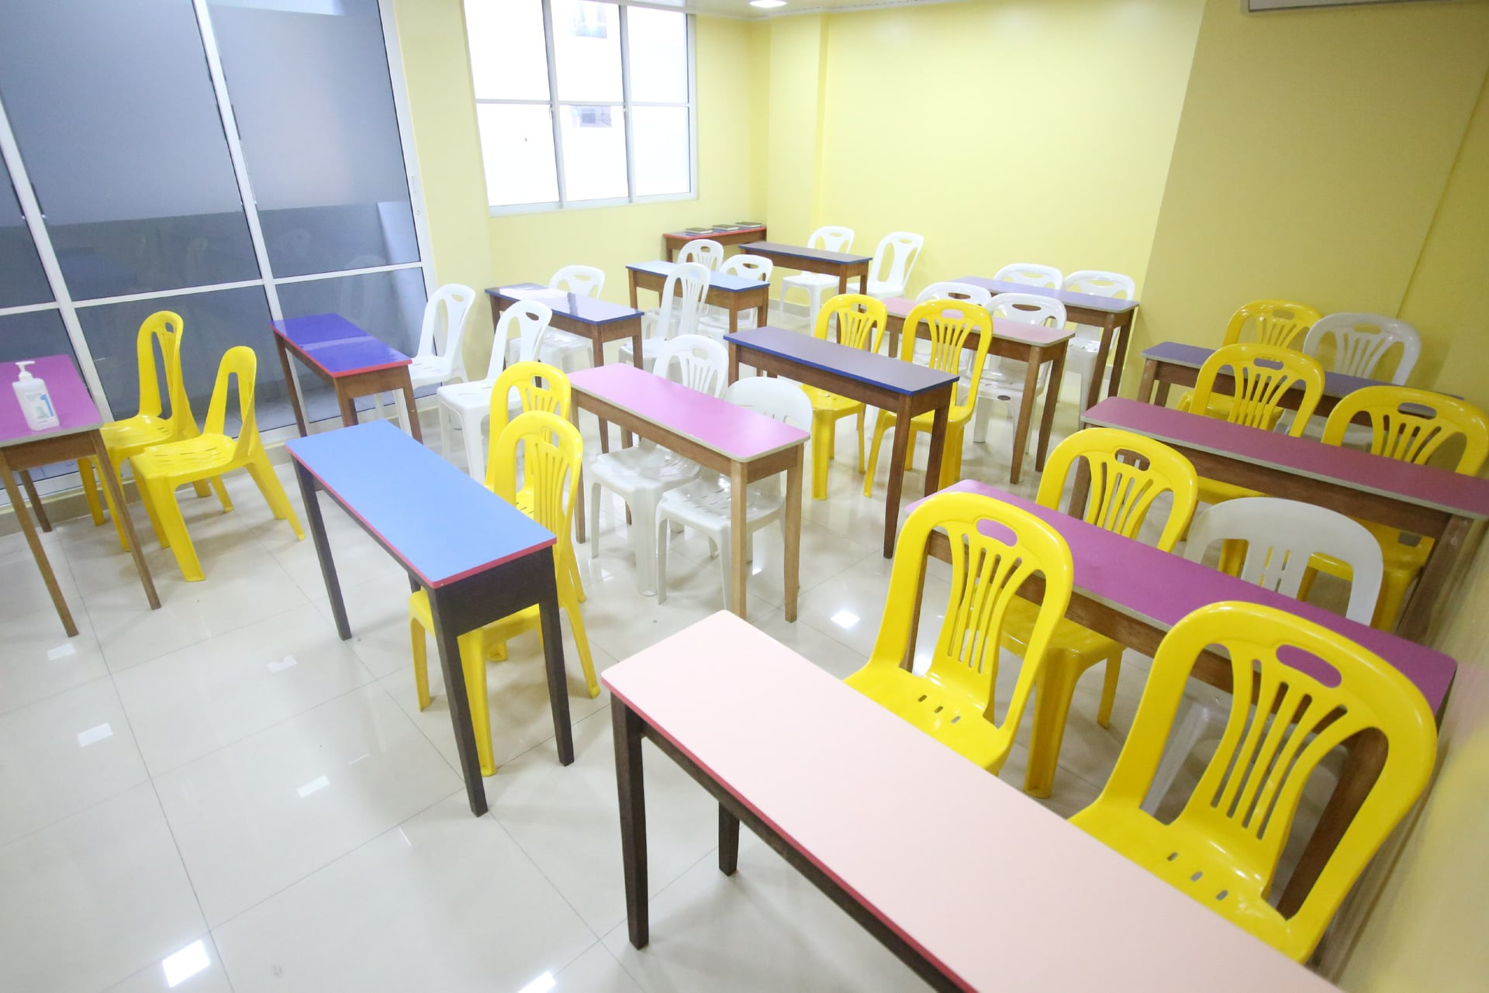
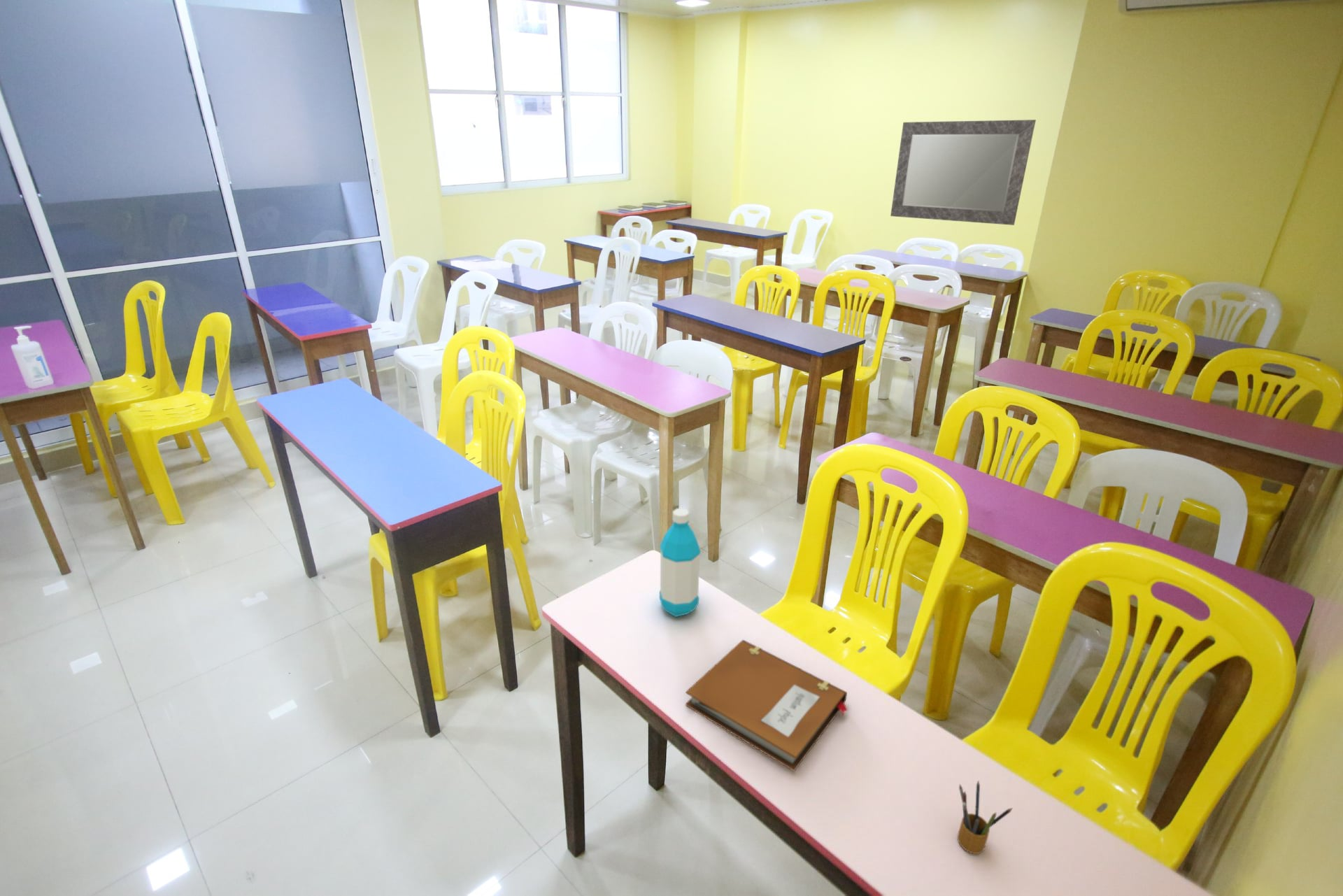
+ mirror (957, 172)
+ pencil box (979, 820)
+ notebook (769, 698)
+ water bottle (679, 561)
